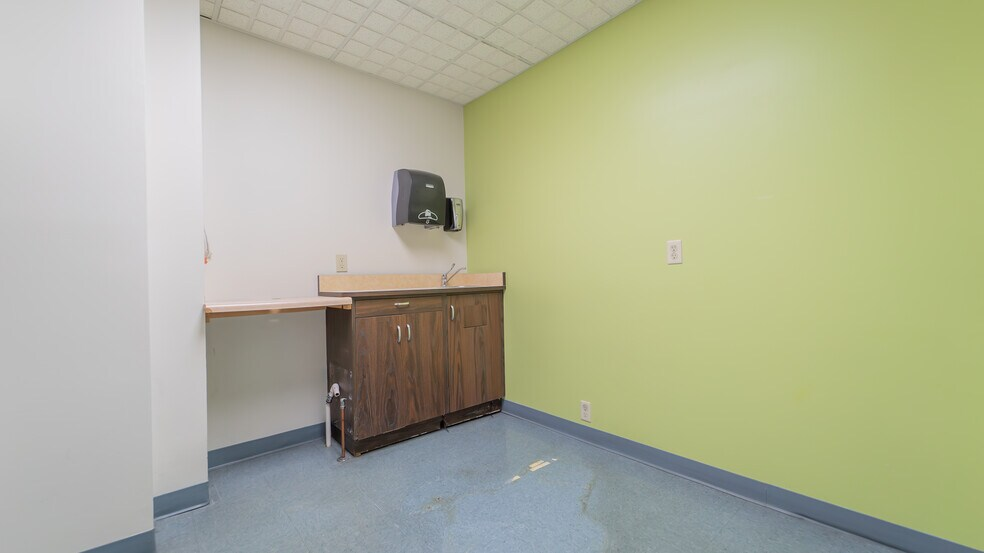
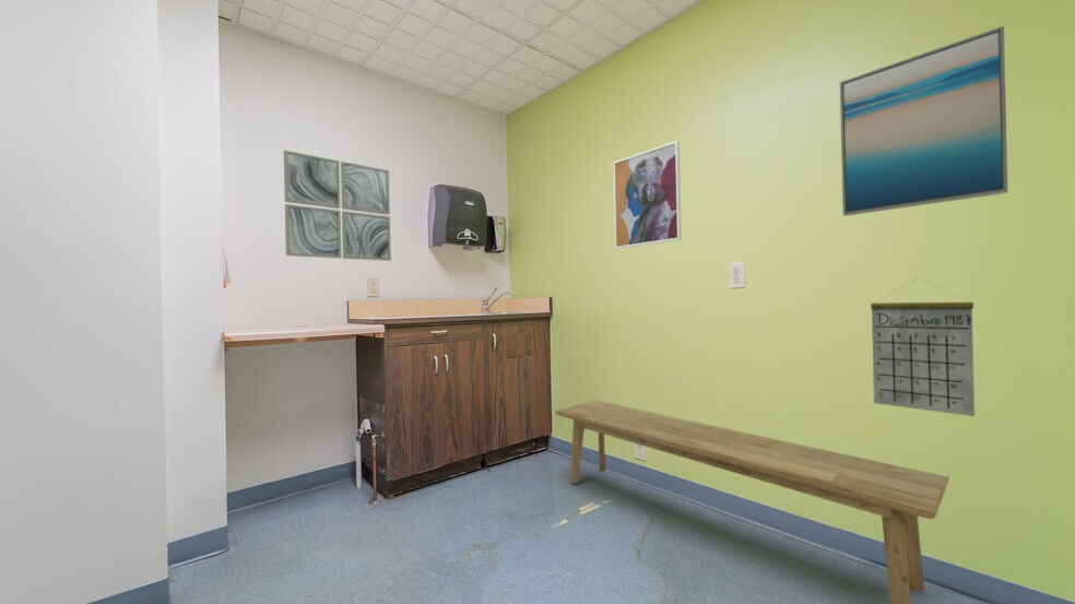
+ wall art (914, 131)
+ bench (704, 463)
+ wall art (340, 211)
+ calendar (919, 343)
+ wall art (645, 198)
